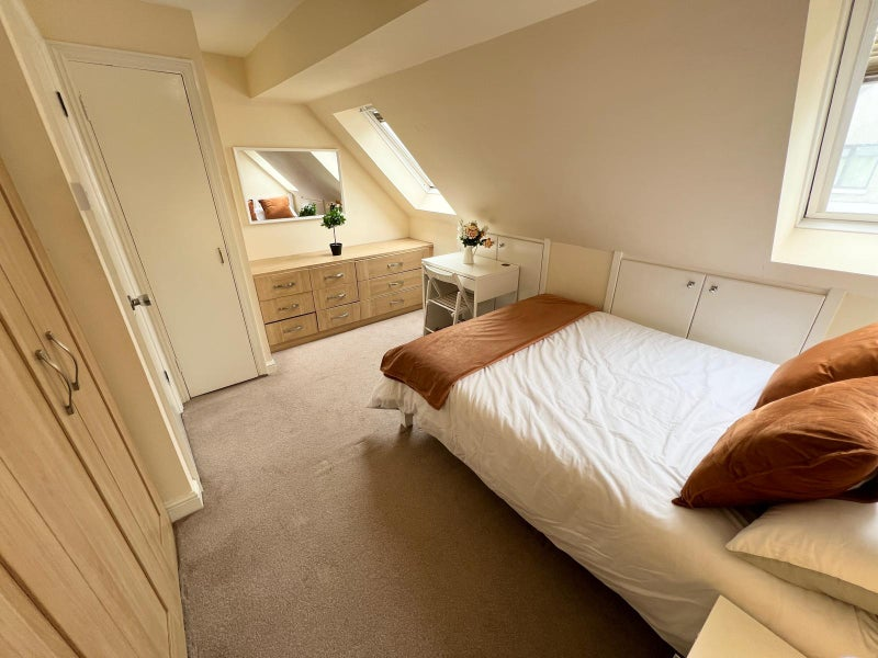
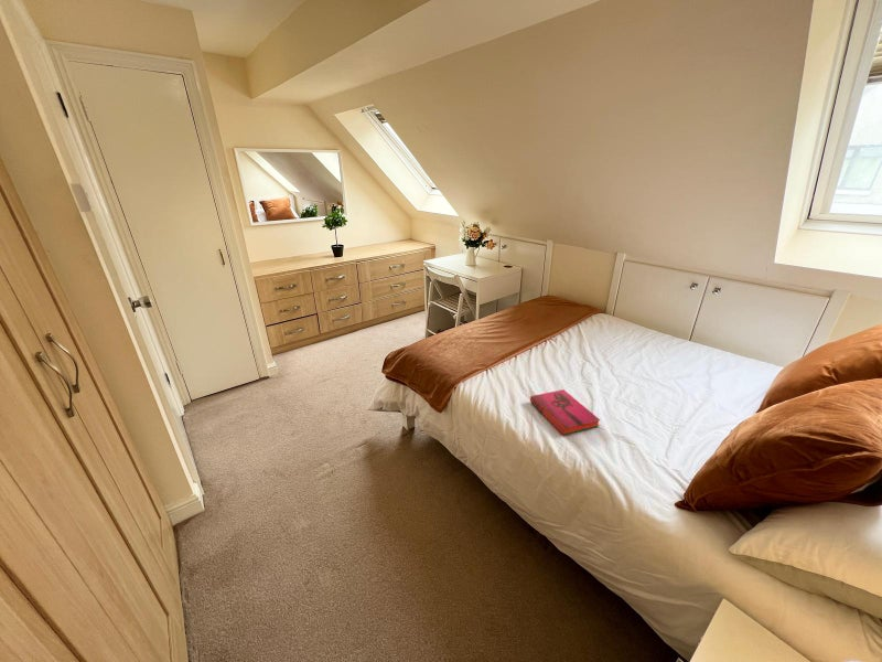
+ hardback book (562, 409)
